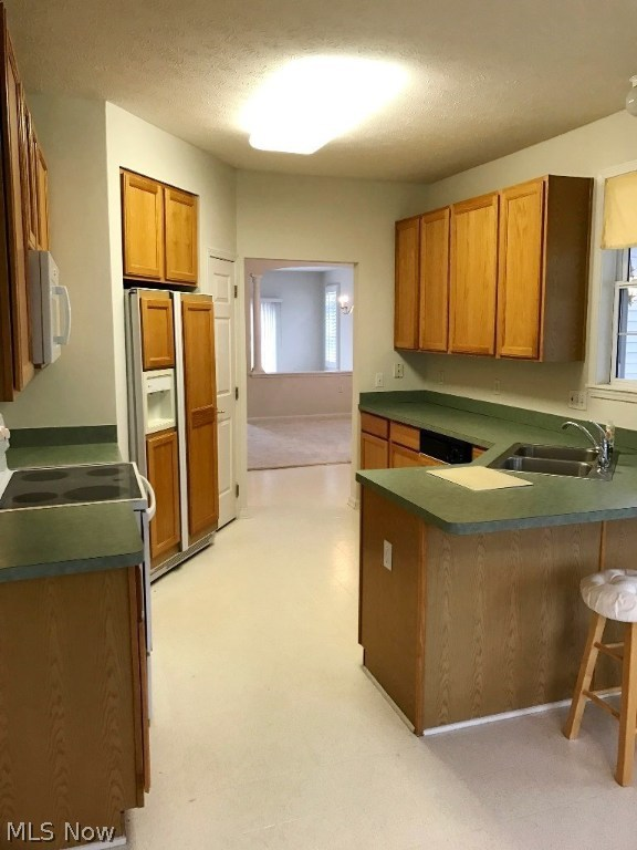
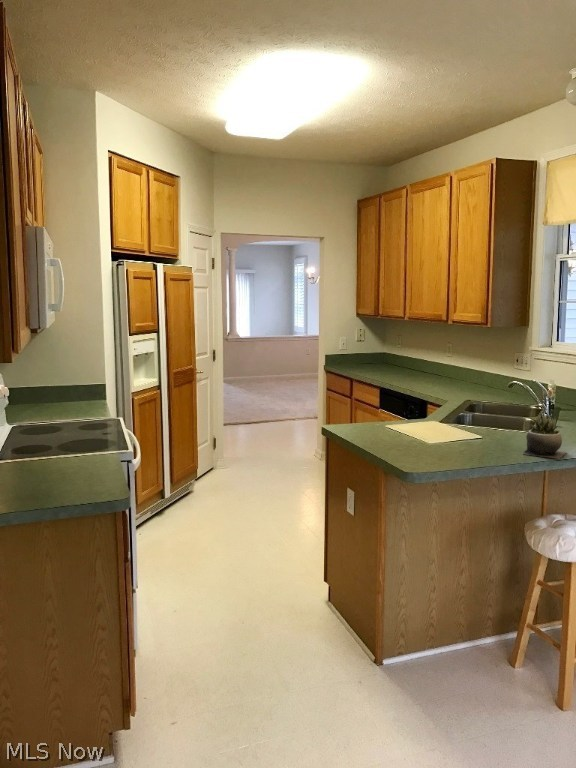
+ succulent plant (545, 434)
